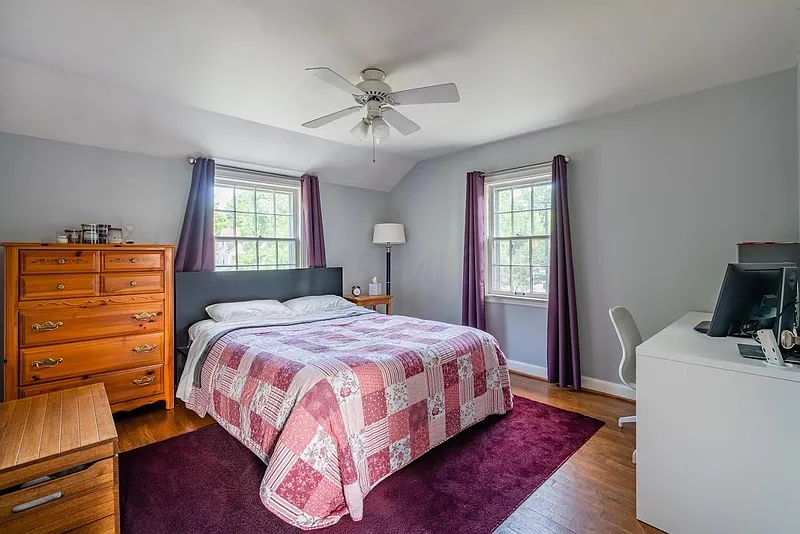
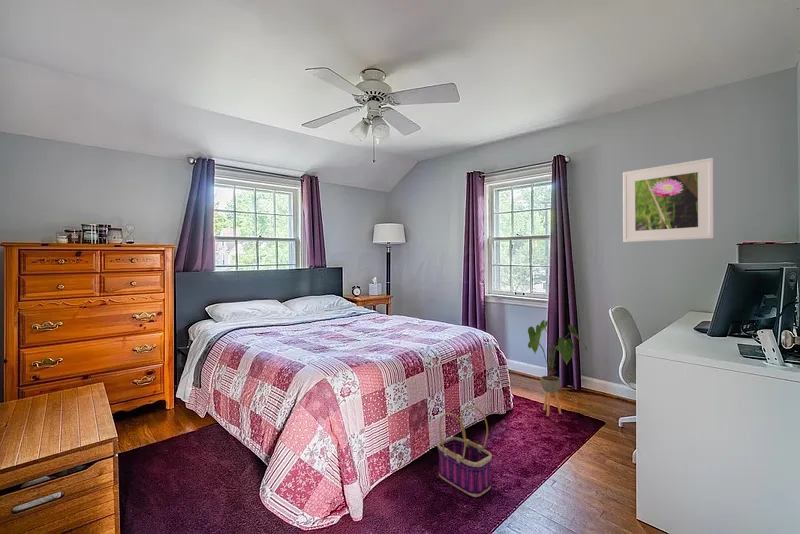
+ basket (464, 445)
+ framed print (665, 203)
+ house plant (554, 370)
